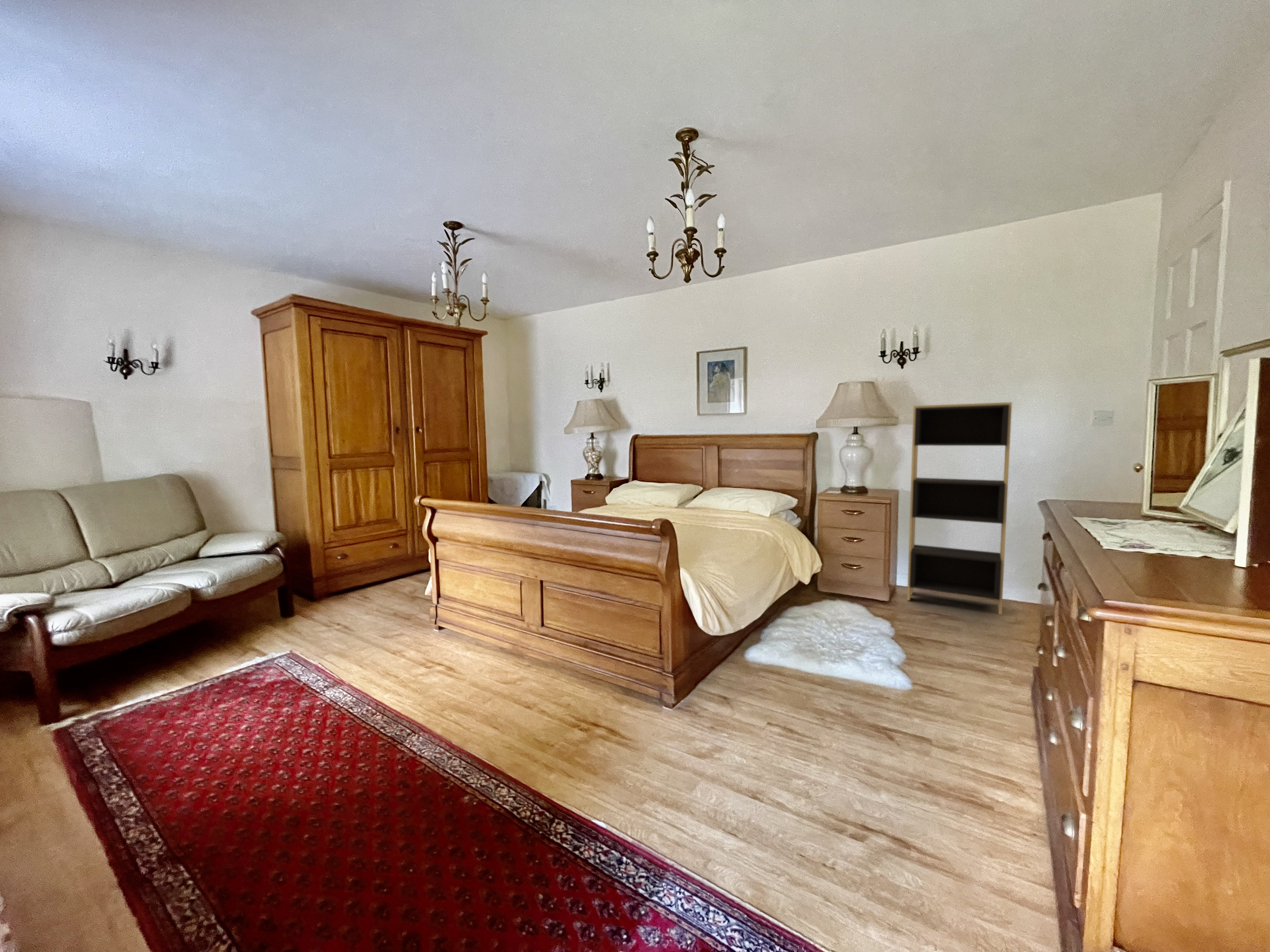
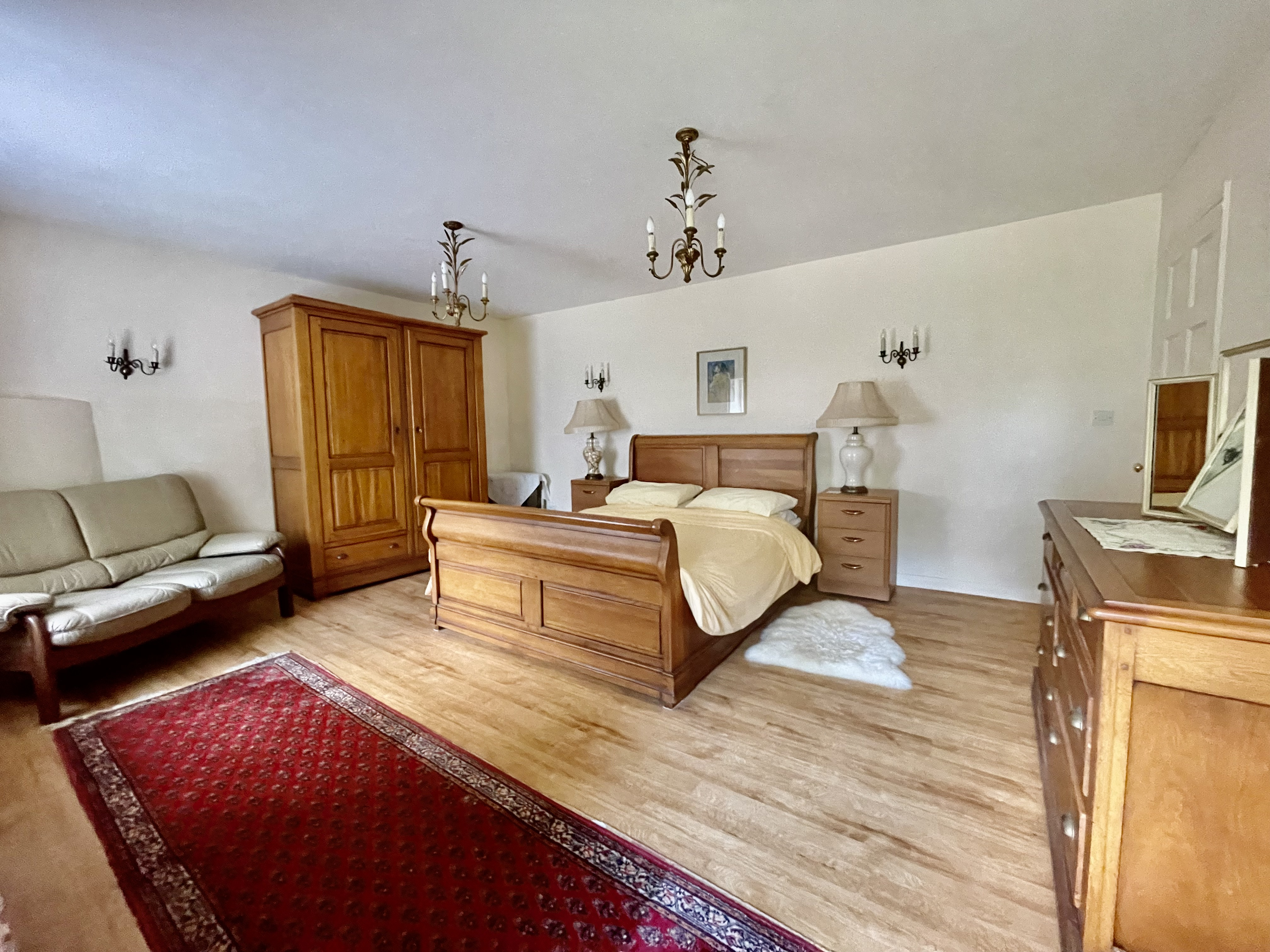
- shelving unit (957, 505)
